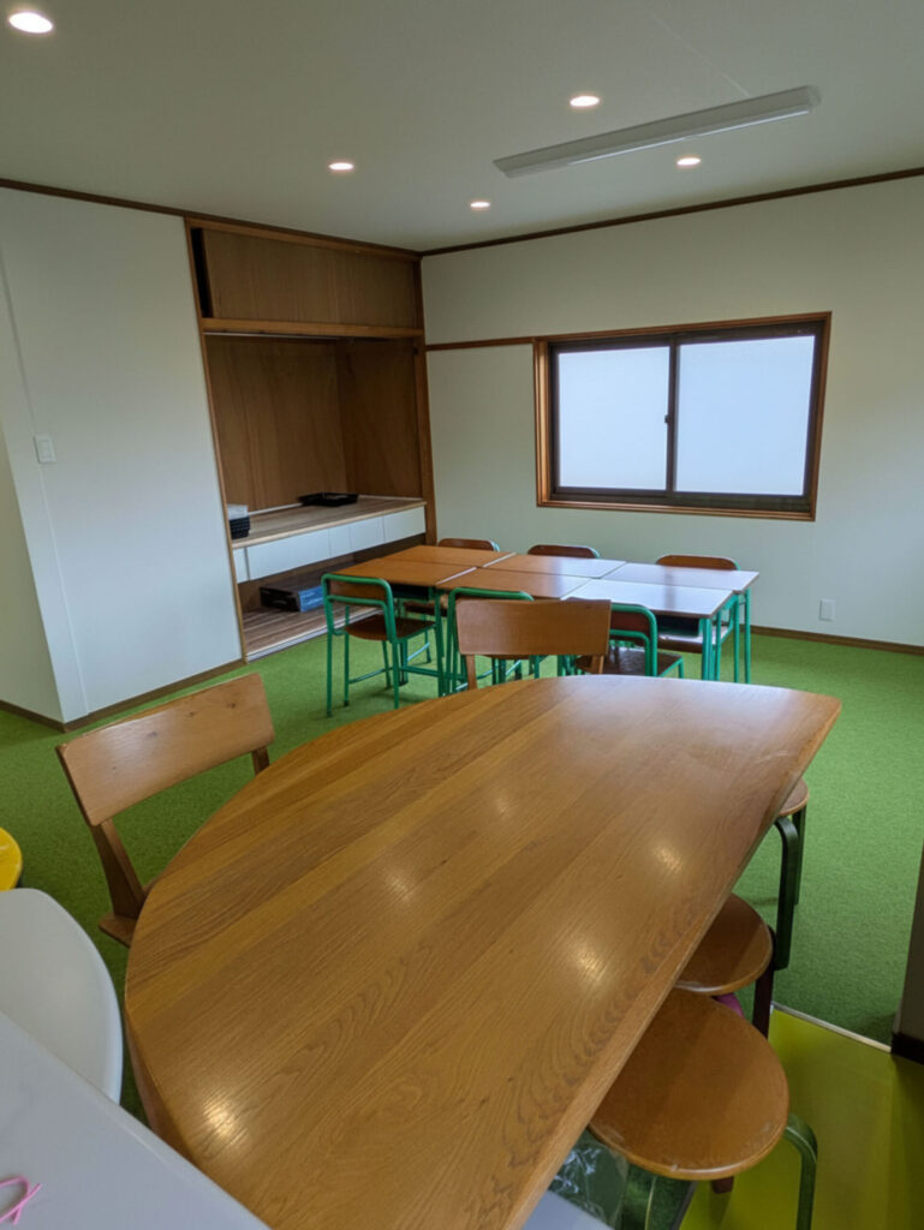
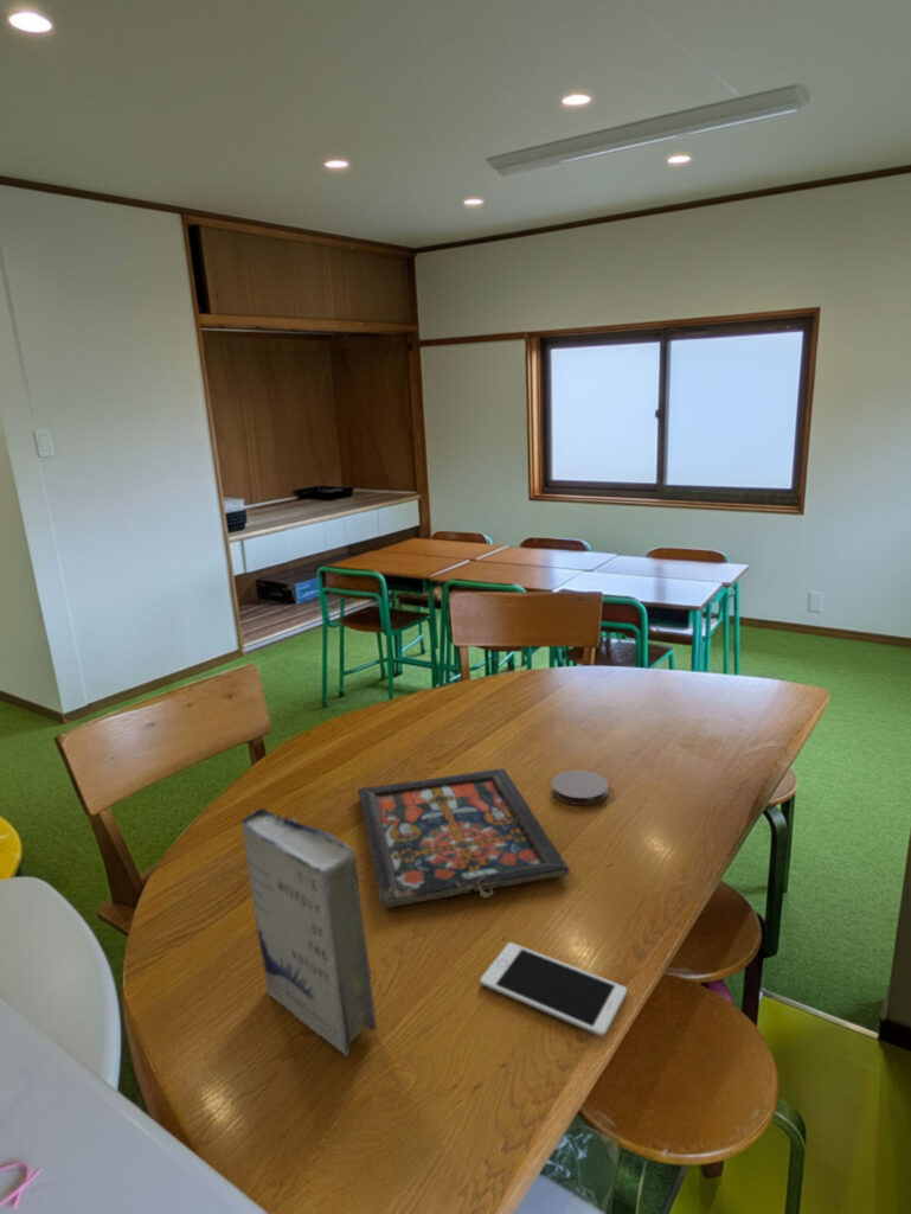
+ coaster (579, 786)
+ book (307, 924)
+ board game (453, 830)
+ cell phone (552, 985)
